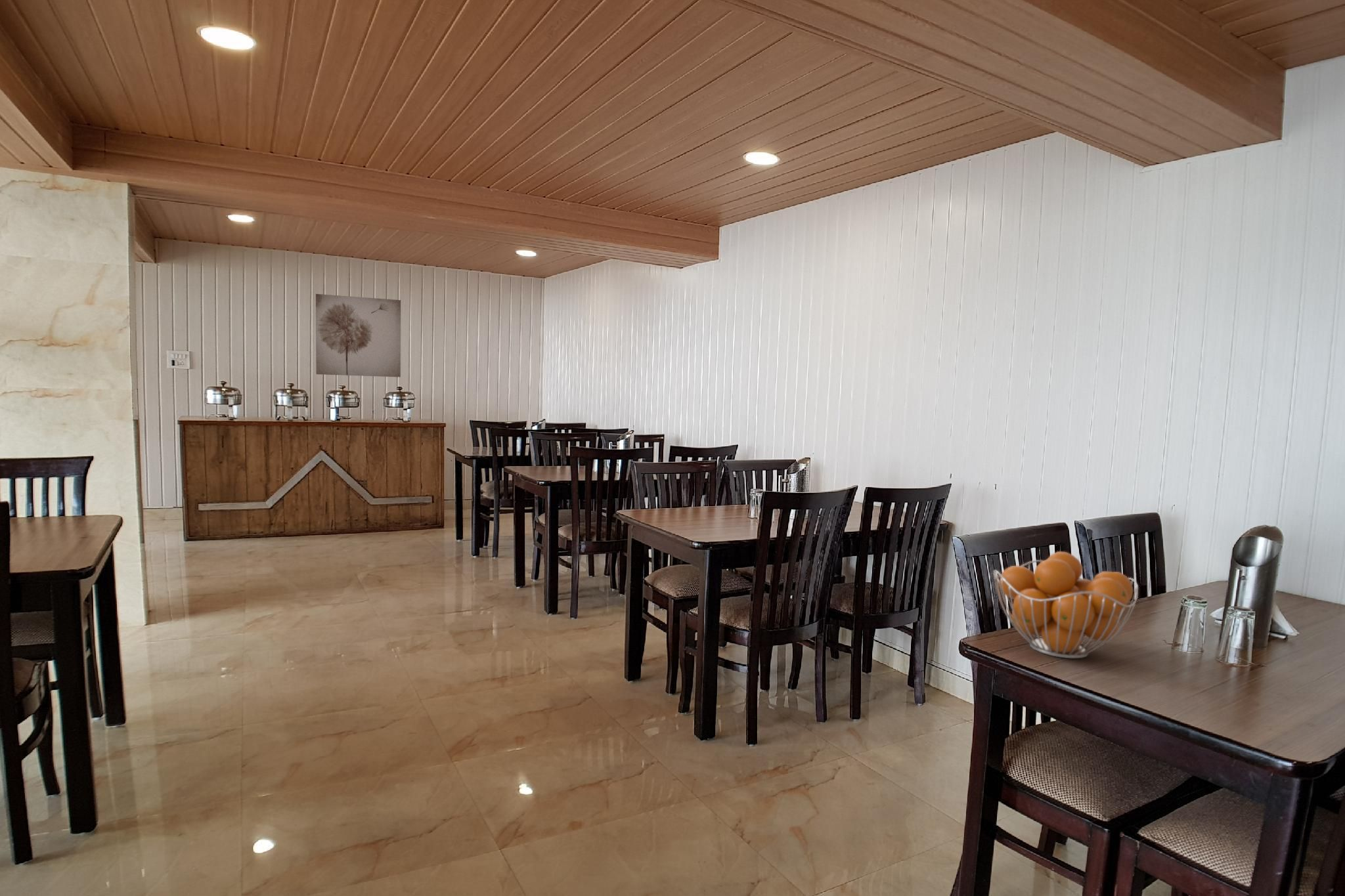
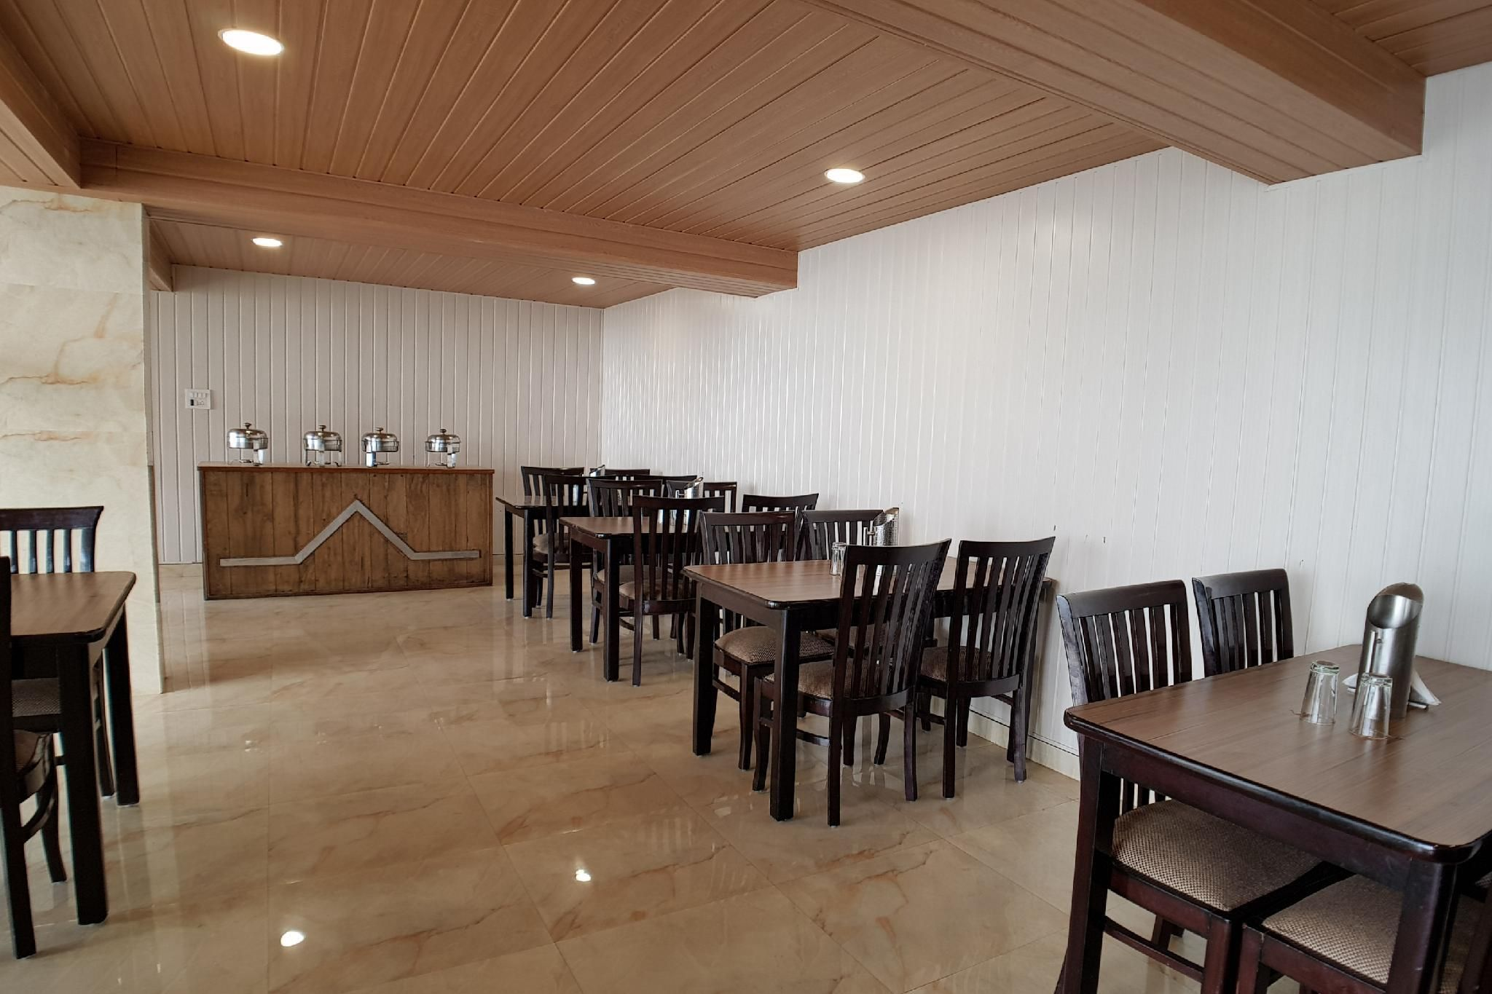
- wall art (359, 336)
- fruit basket (1061, 603)
